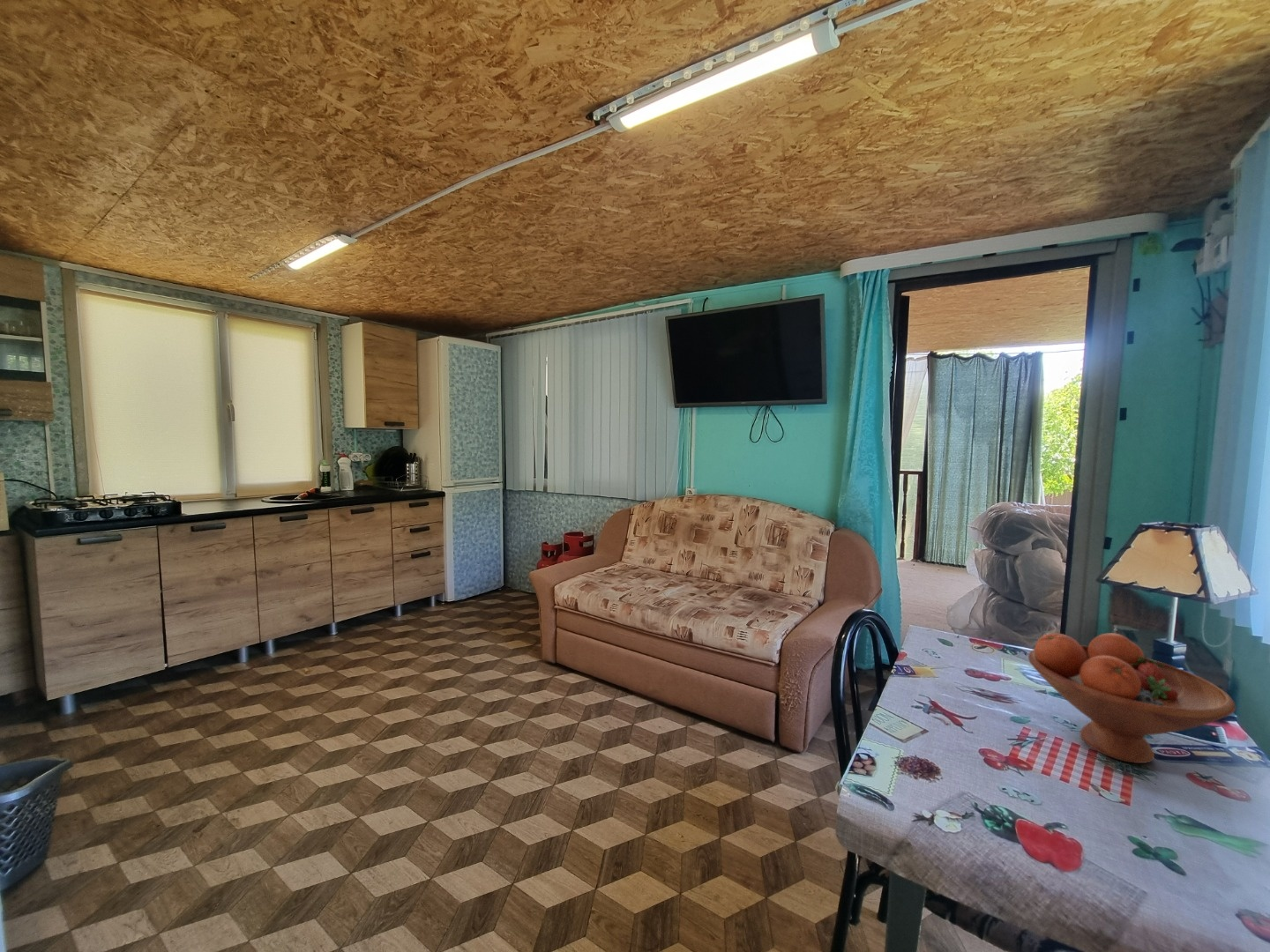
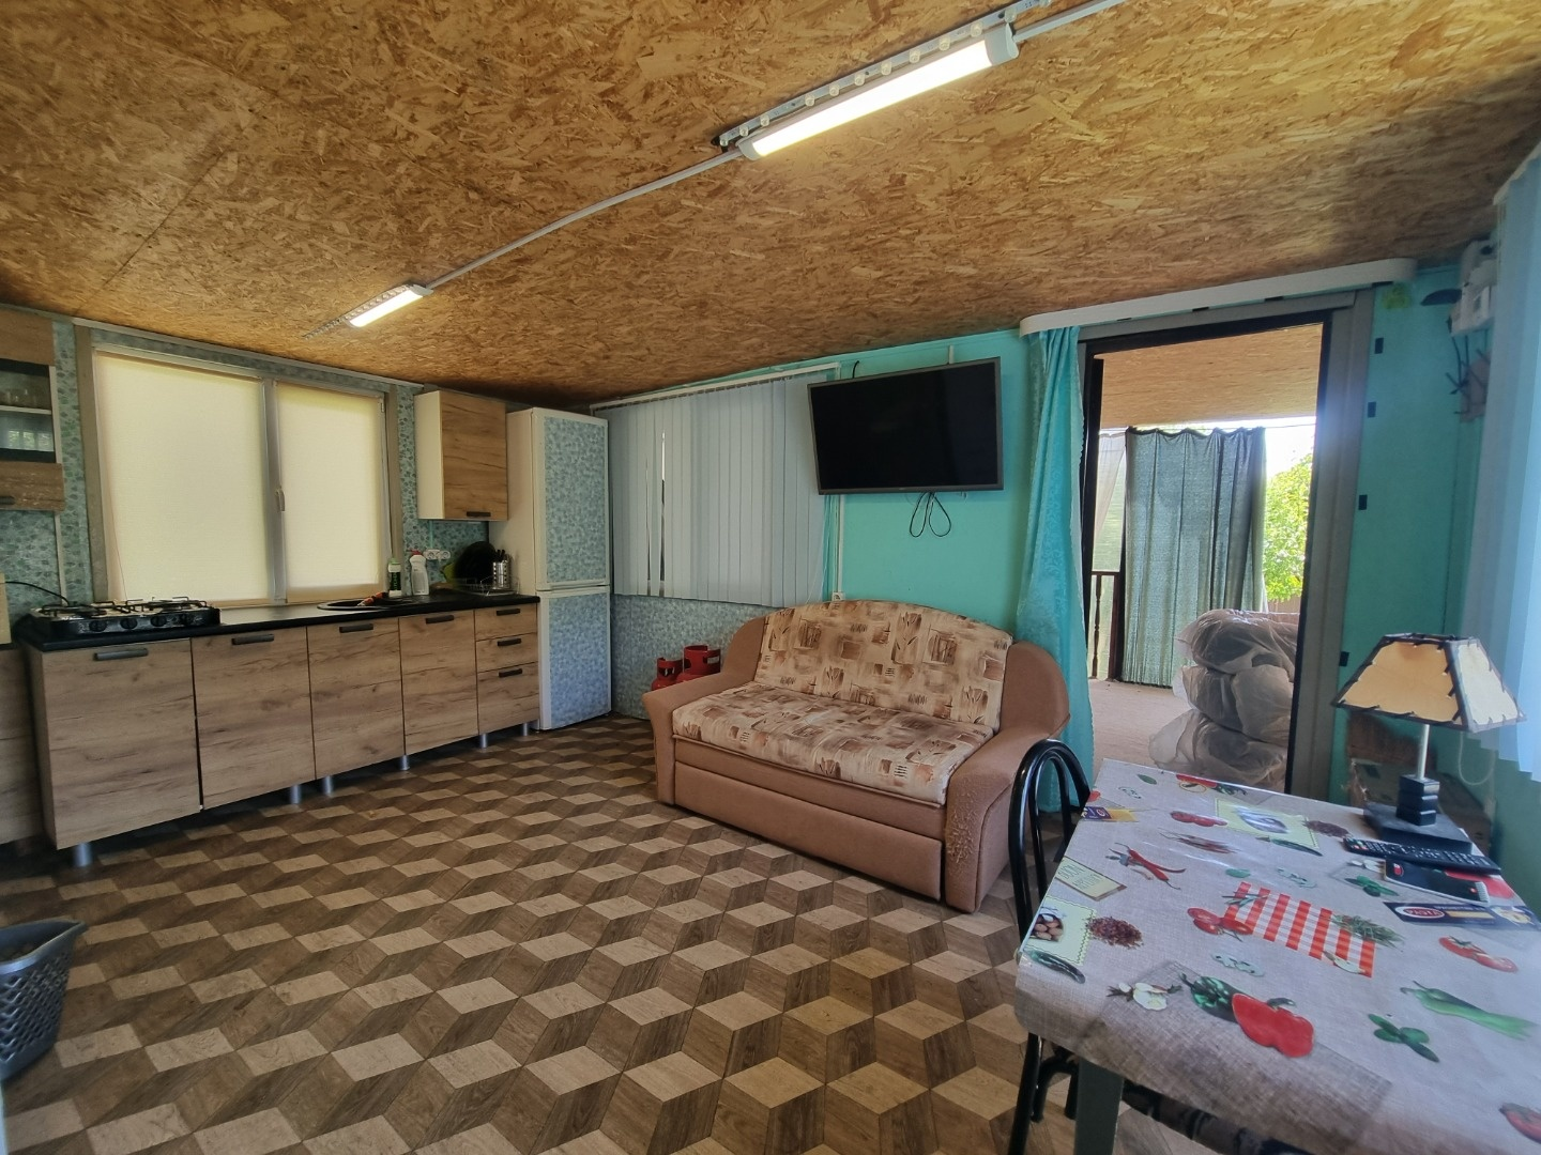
- fruit bowl (1119, 696)
